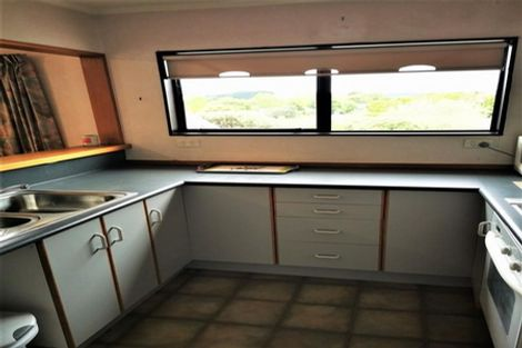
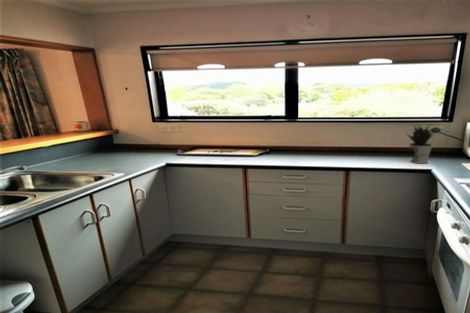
+ potted plant (420, 142)
